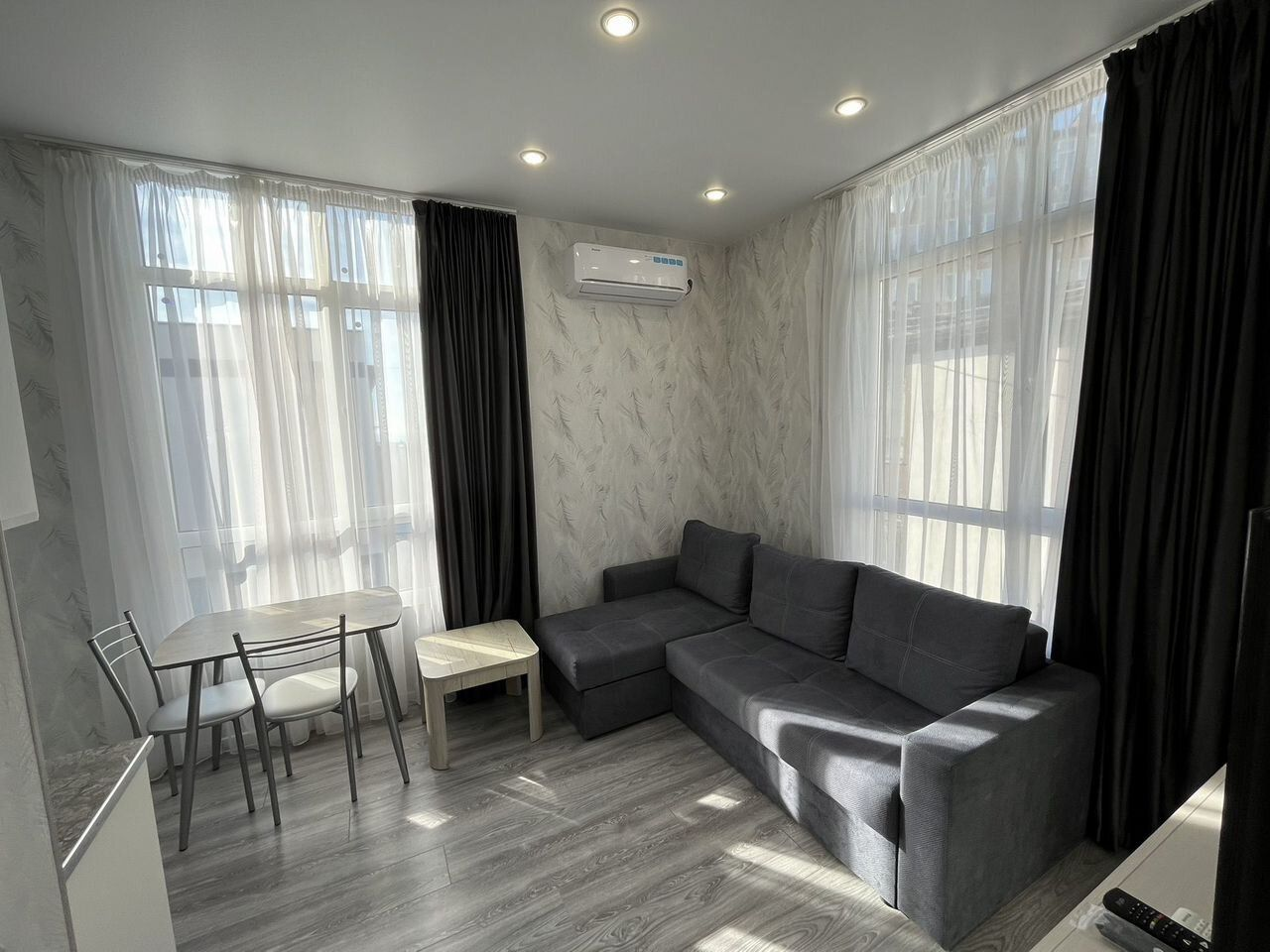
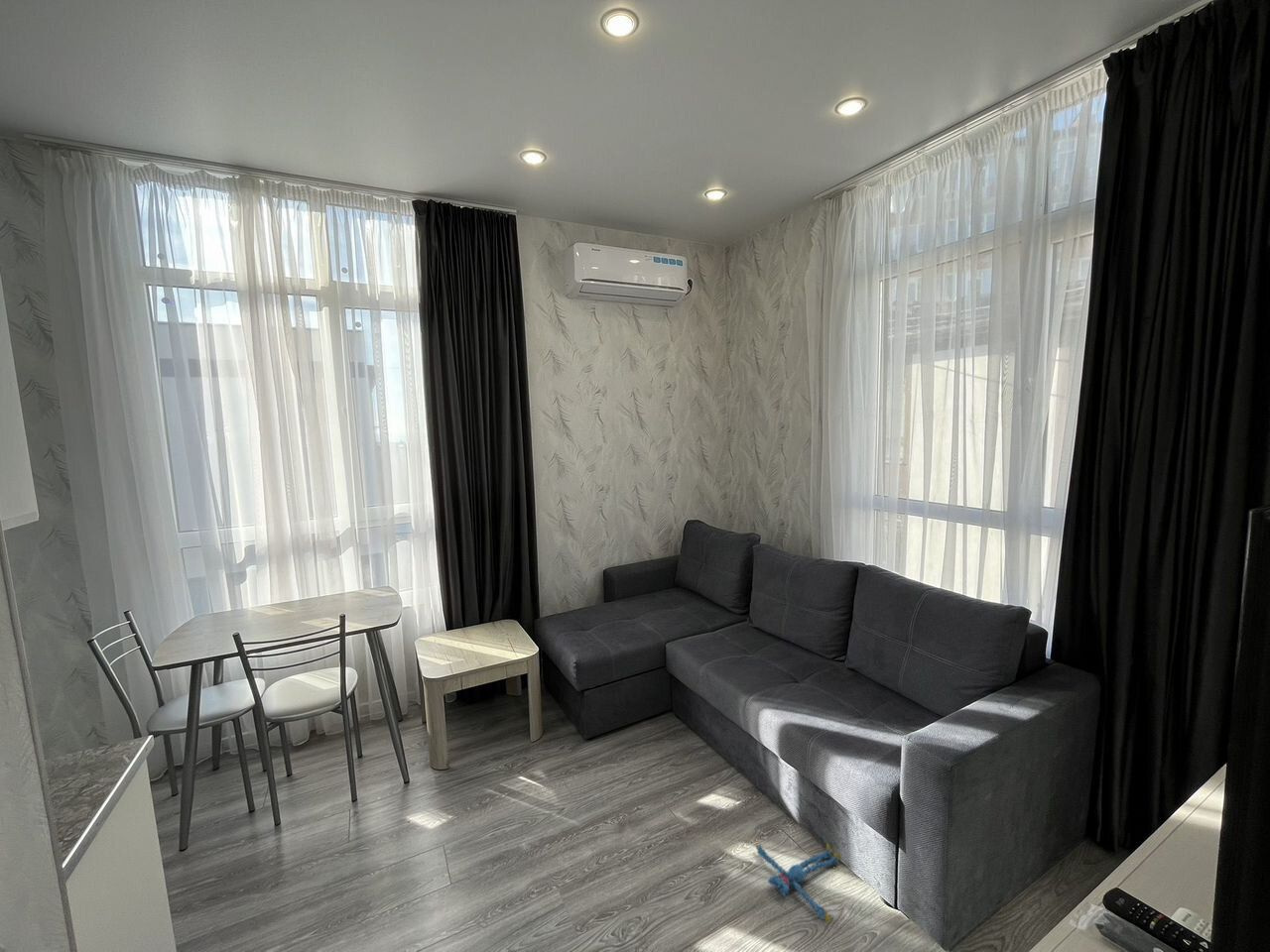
+ plush toy (806, 869)
